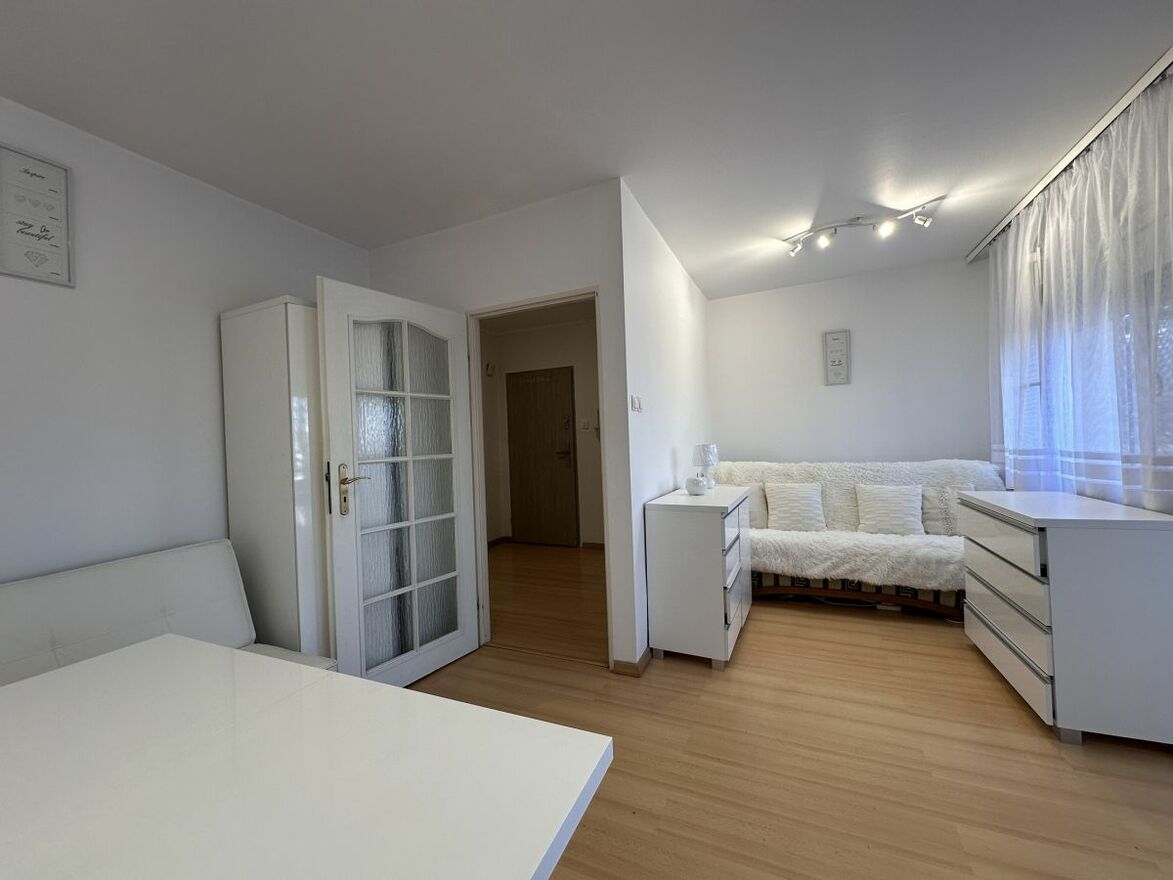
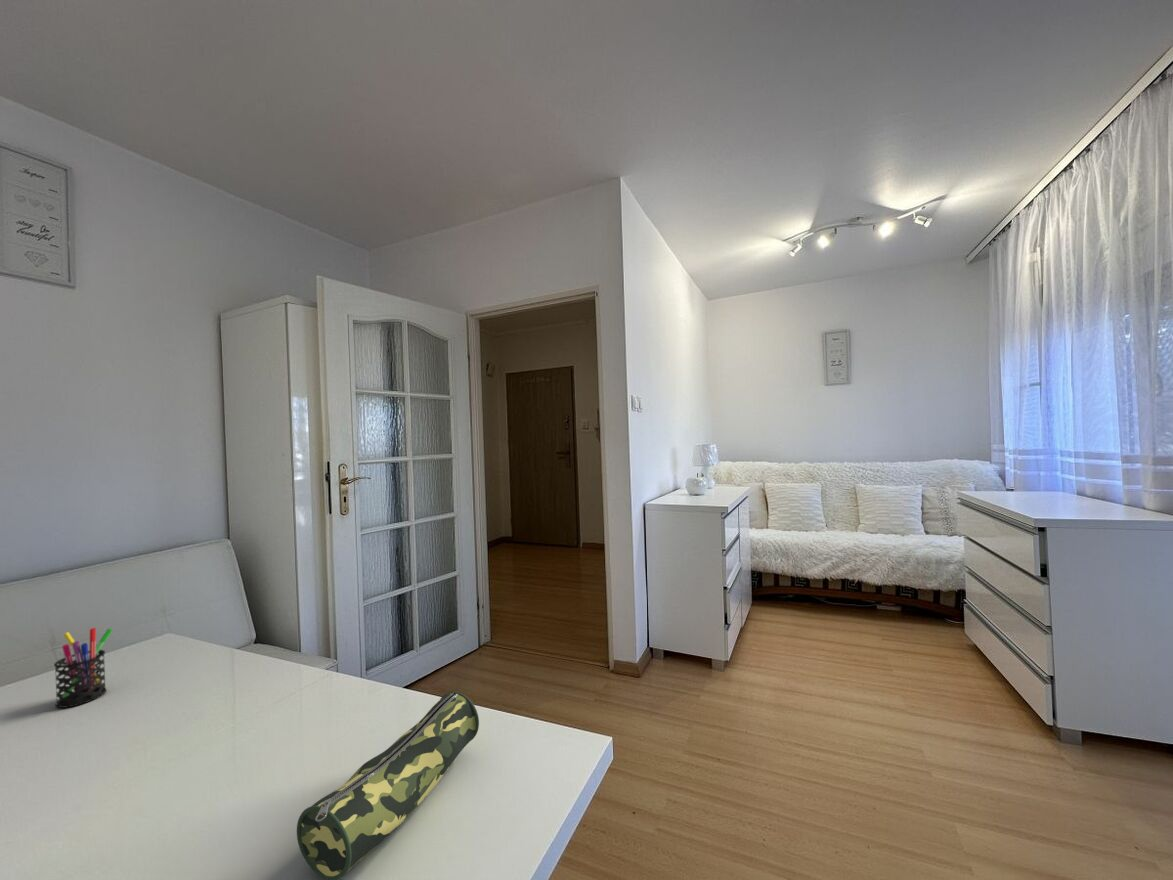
+ pencil case (399, 774)
+ pen holder (87, 661)
